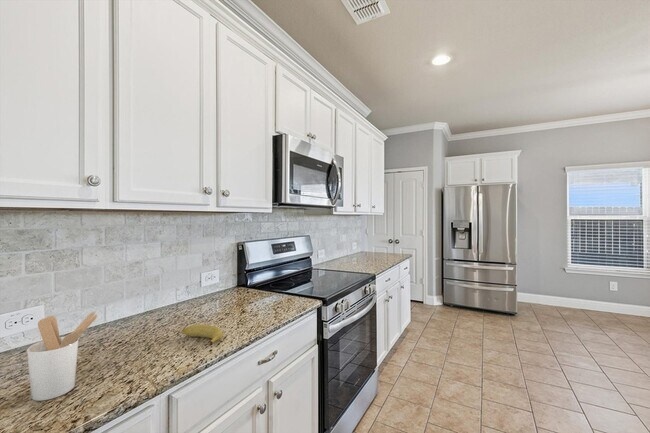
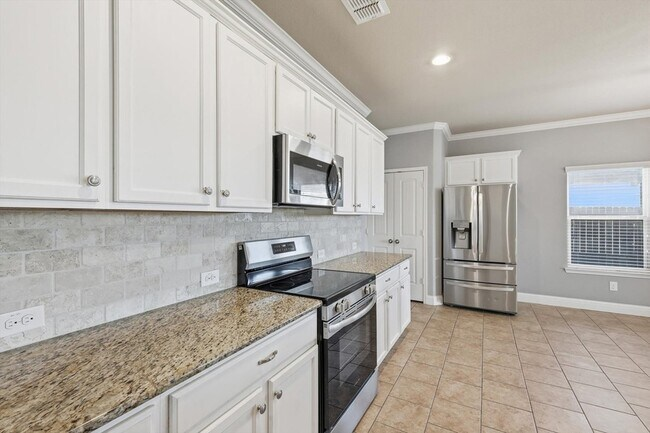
- utensil holder (66, 351)
- banana (201, 334)
